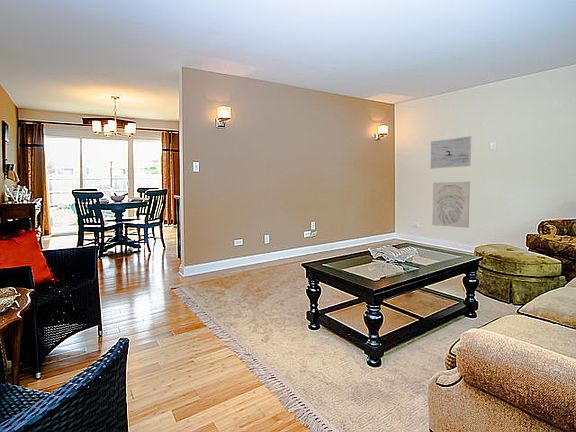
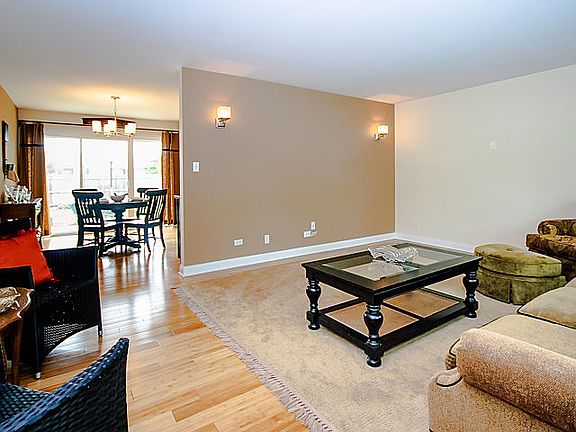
- wall art (450, 204)
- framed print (449, 153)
